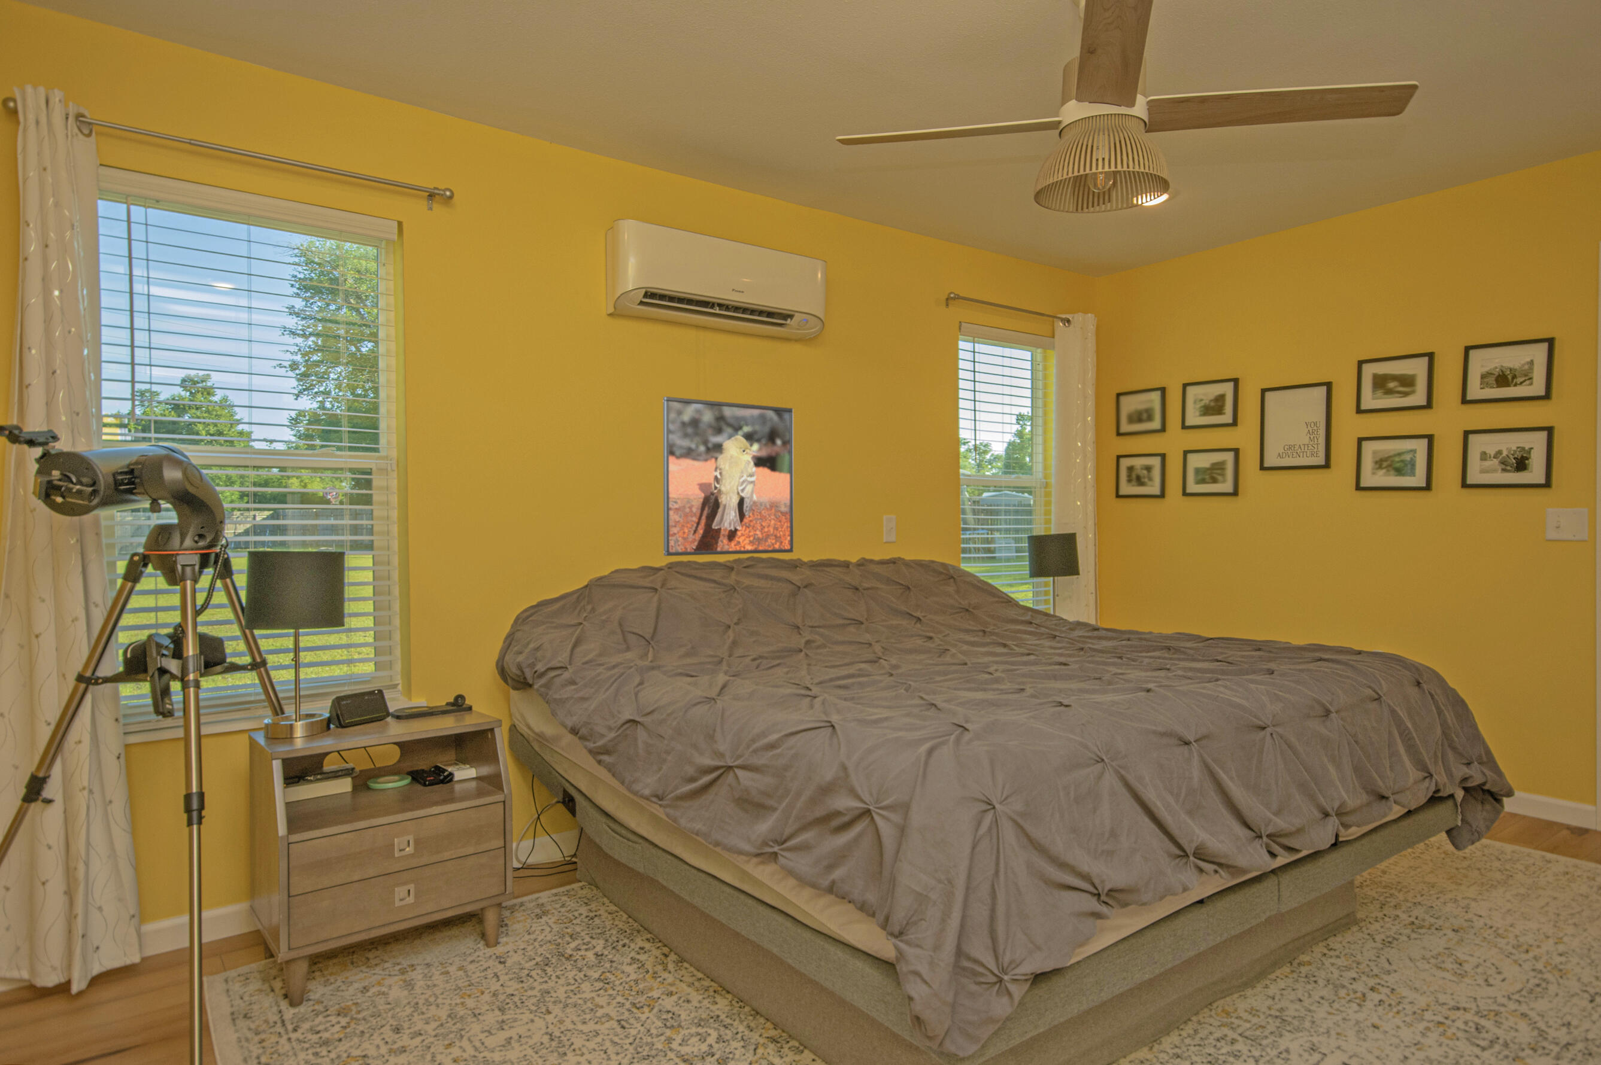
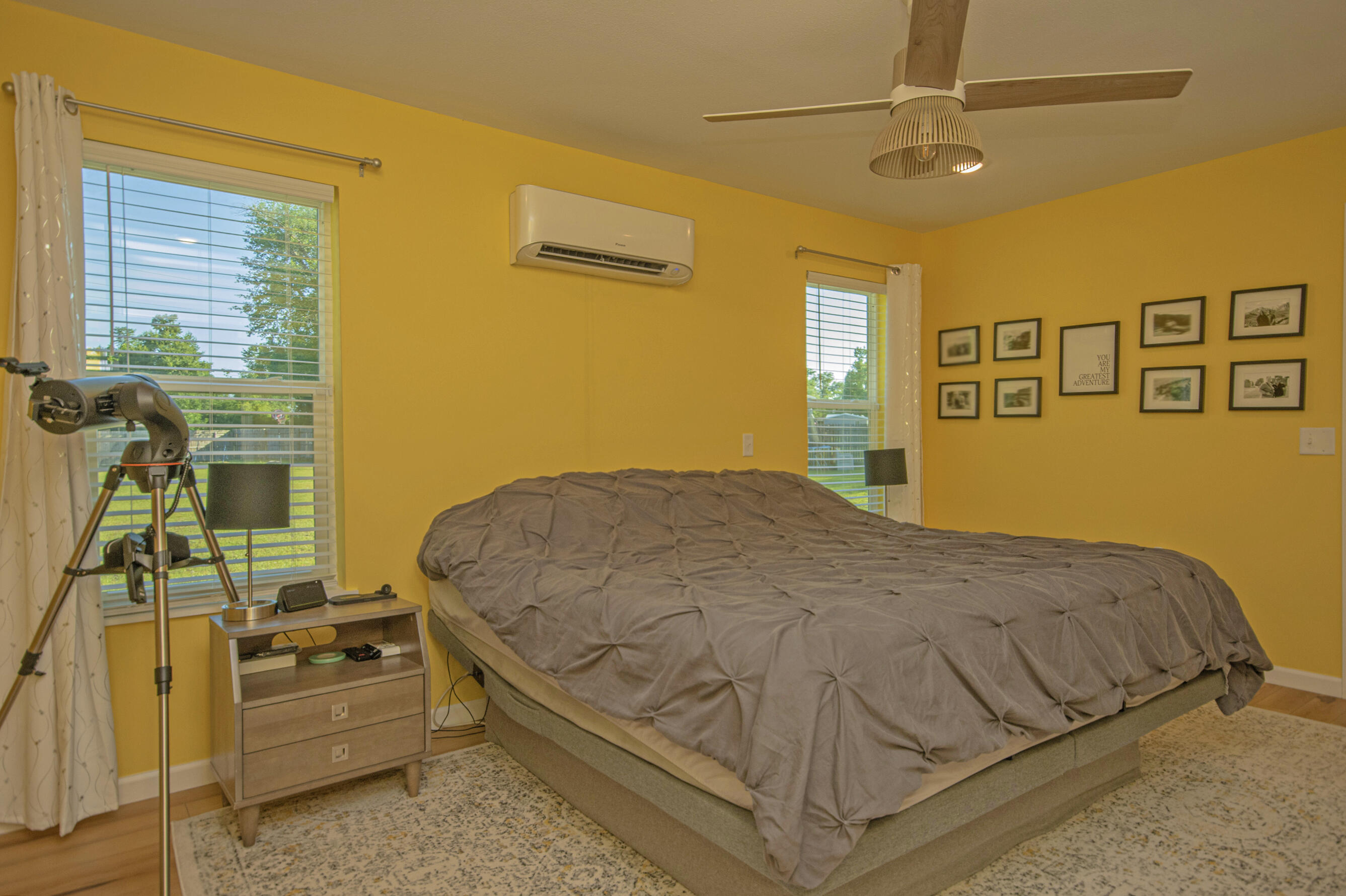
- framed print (732, 478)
